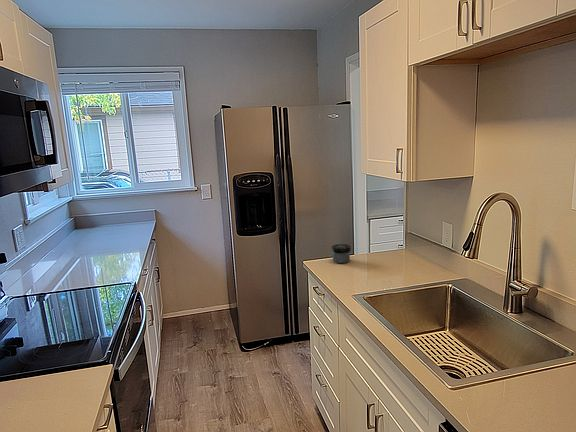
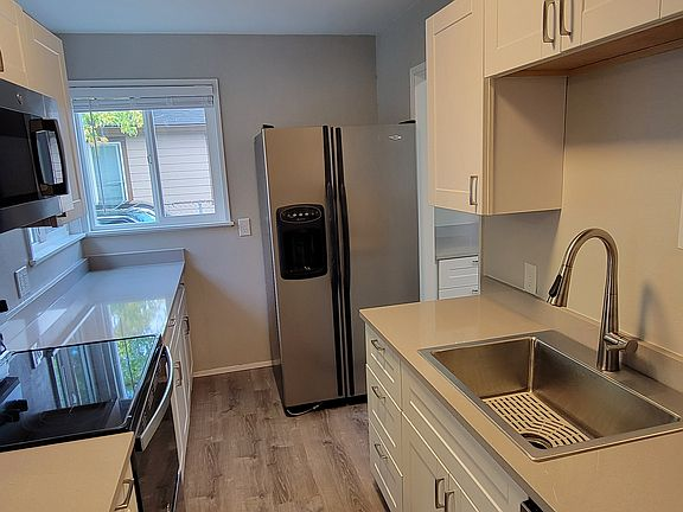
- jar (341, 253)
